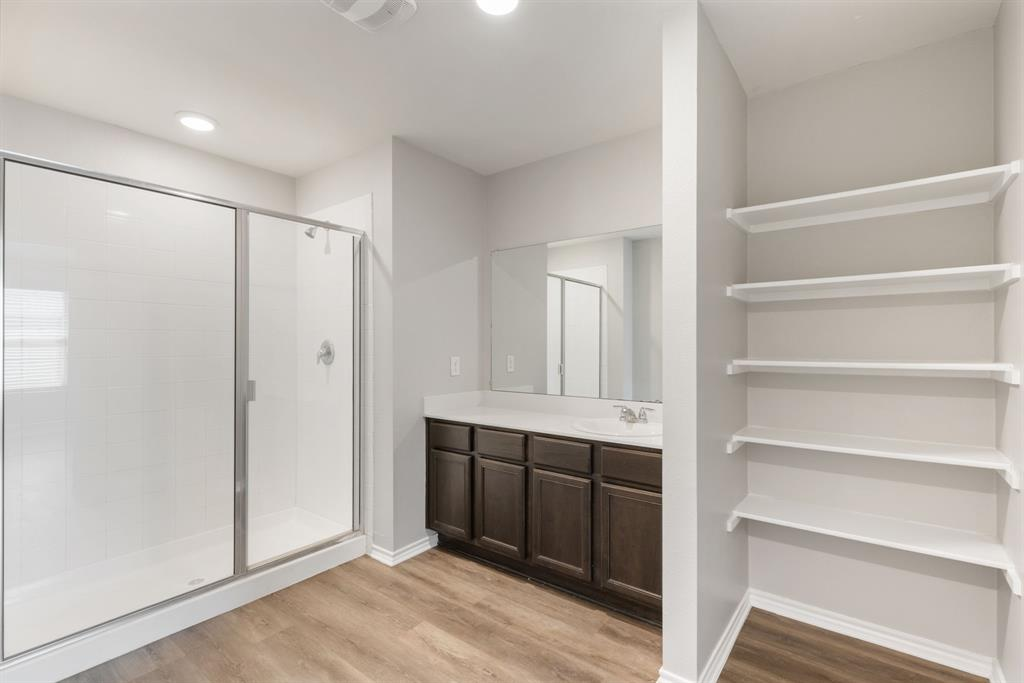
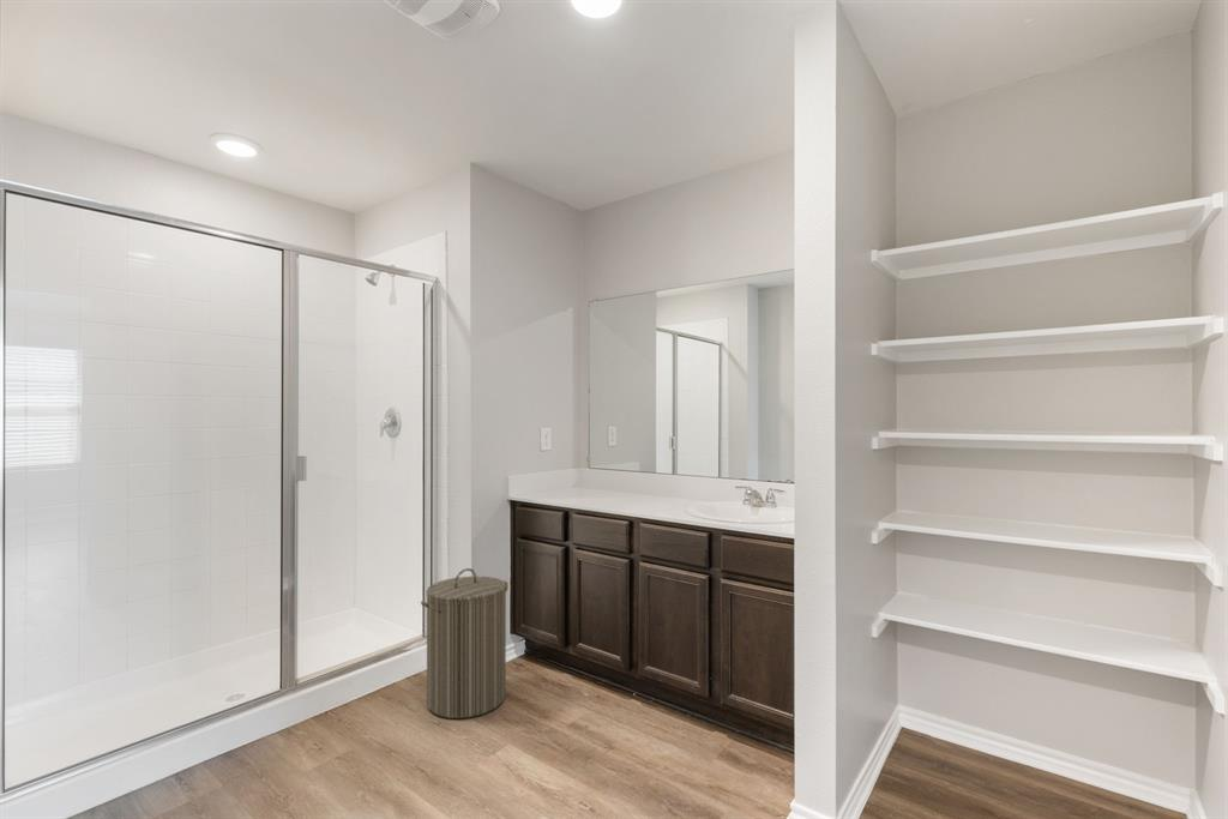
+ laundry hamper (466, 633)
